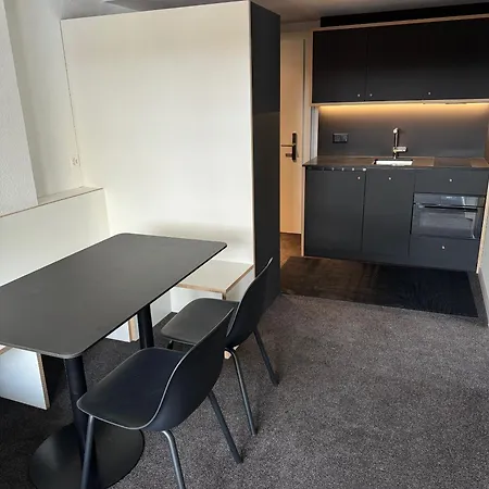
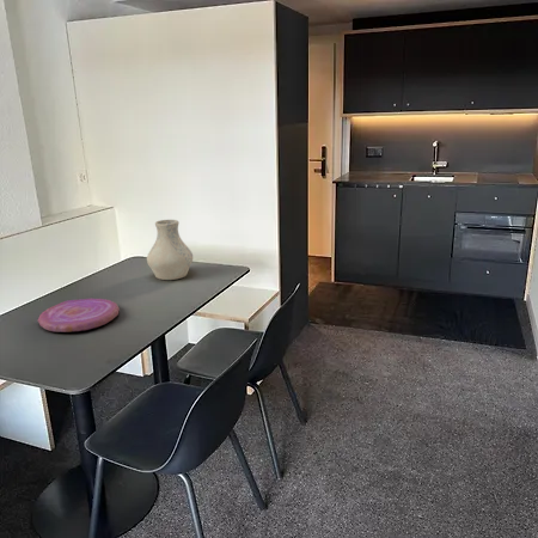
+ vase (169, 249)
+ plate (79, 313)
